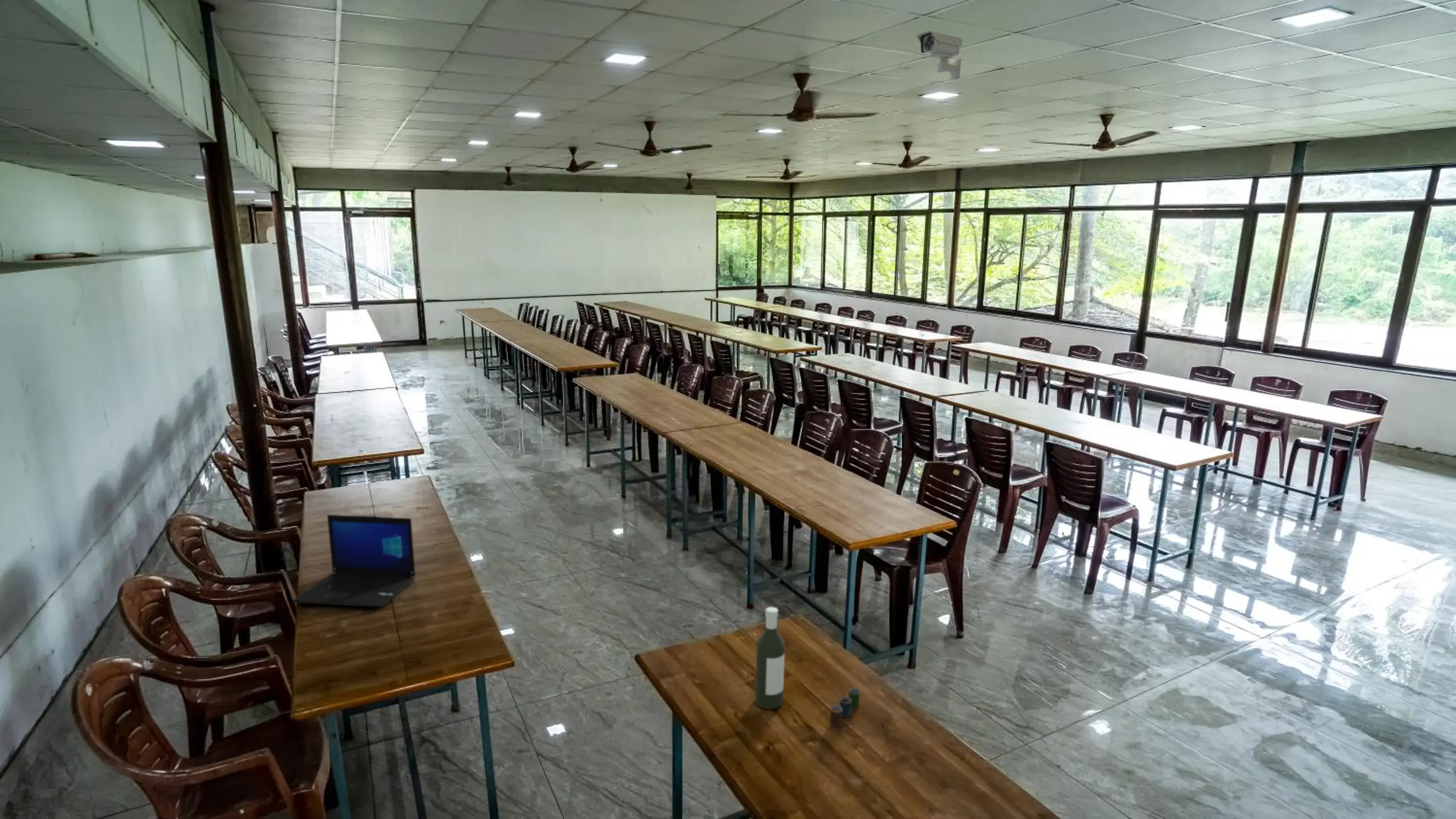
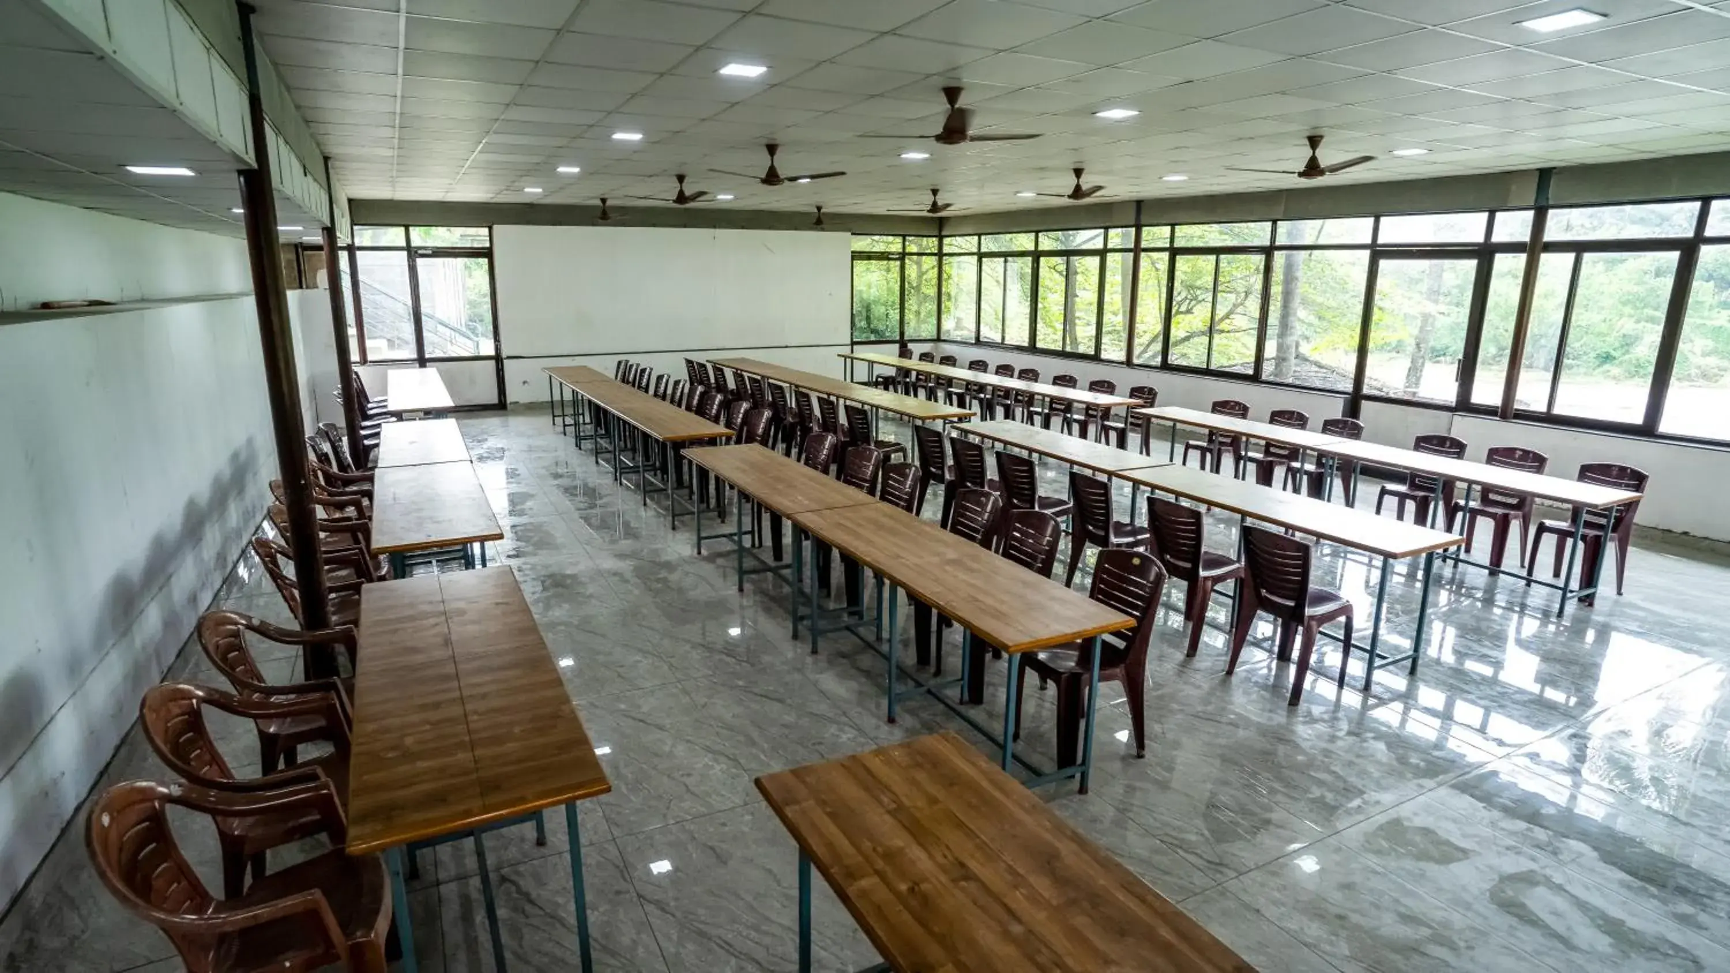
- security camera (938, 56)
- bottle (770, 655)
- cup (846, 701)
- laptop (354, 559)
